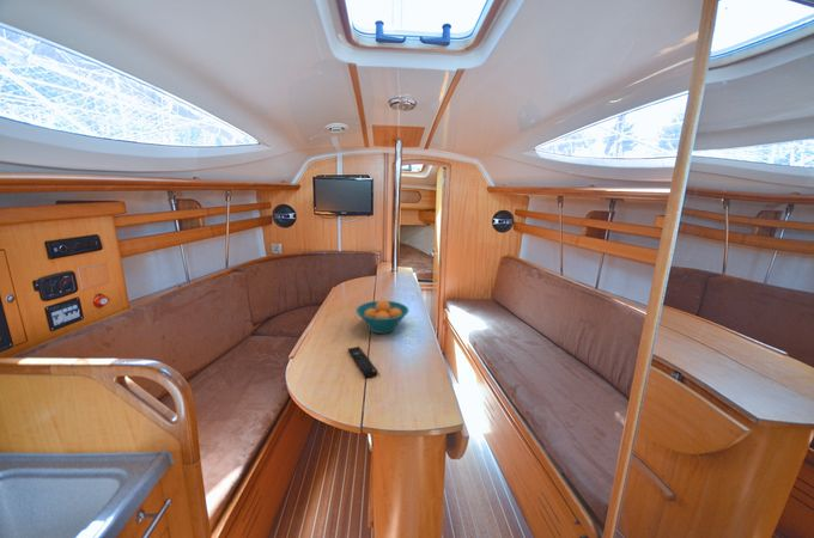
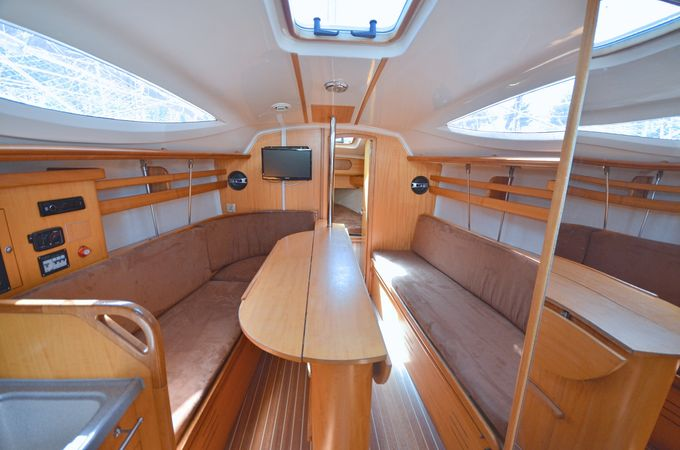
- remote control (362, 361)
- fruit bowl (382, 314)
